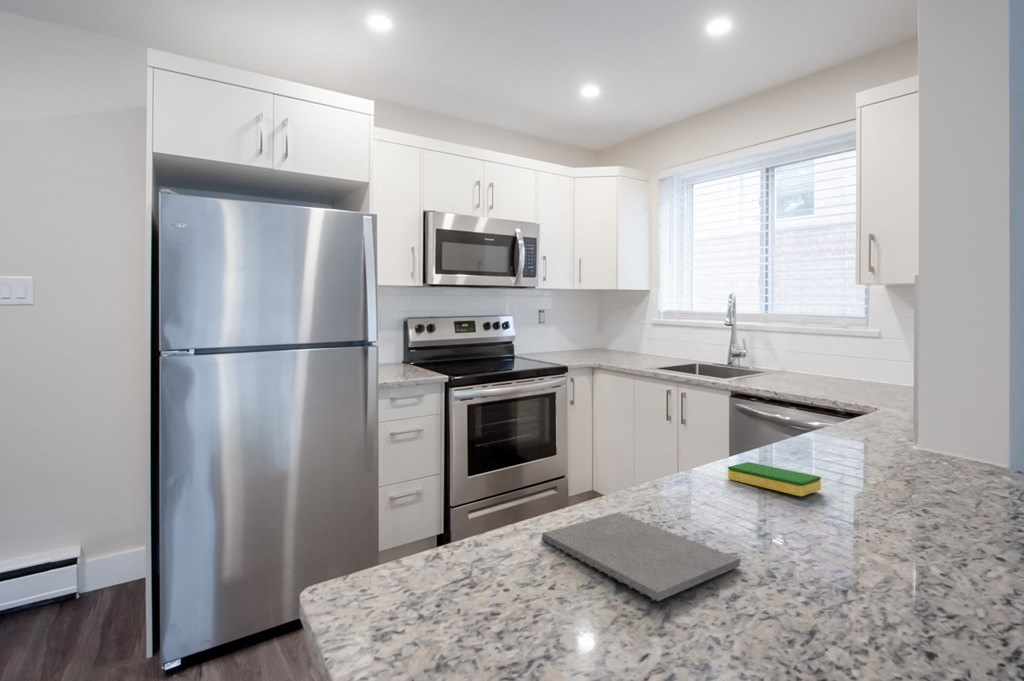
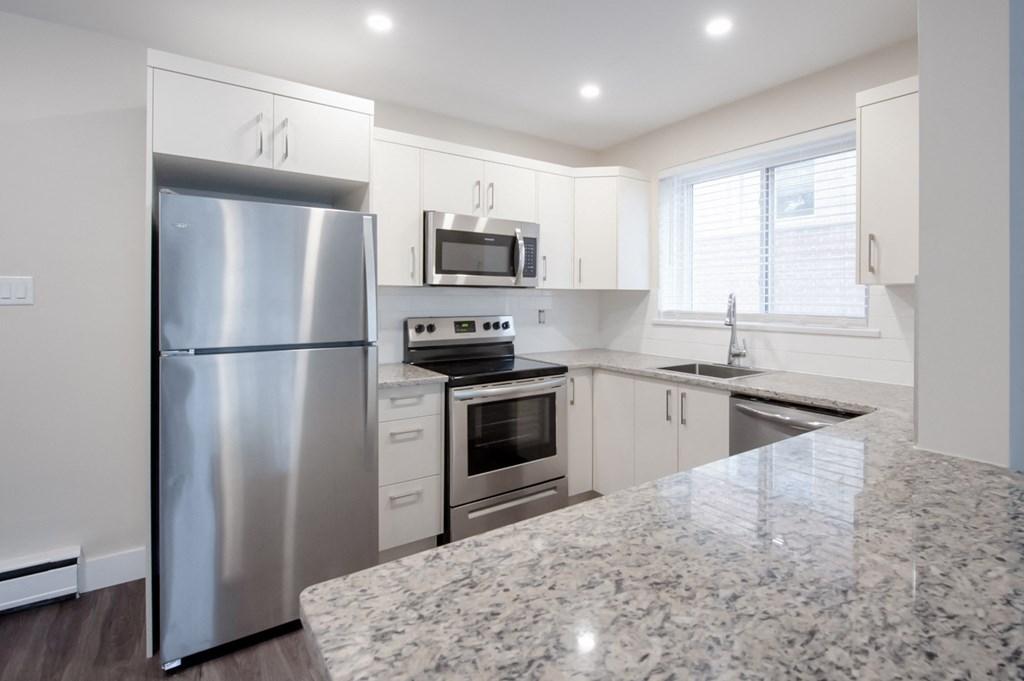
- dish sponge (772, 477)
- notepad (634, 548)
